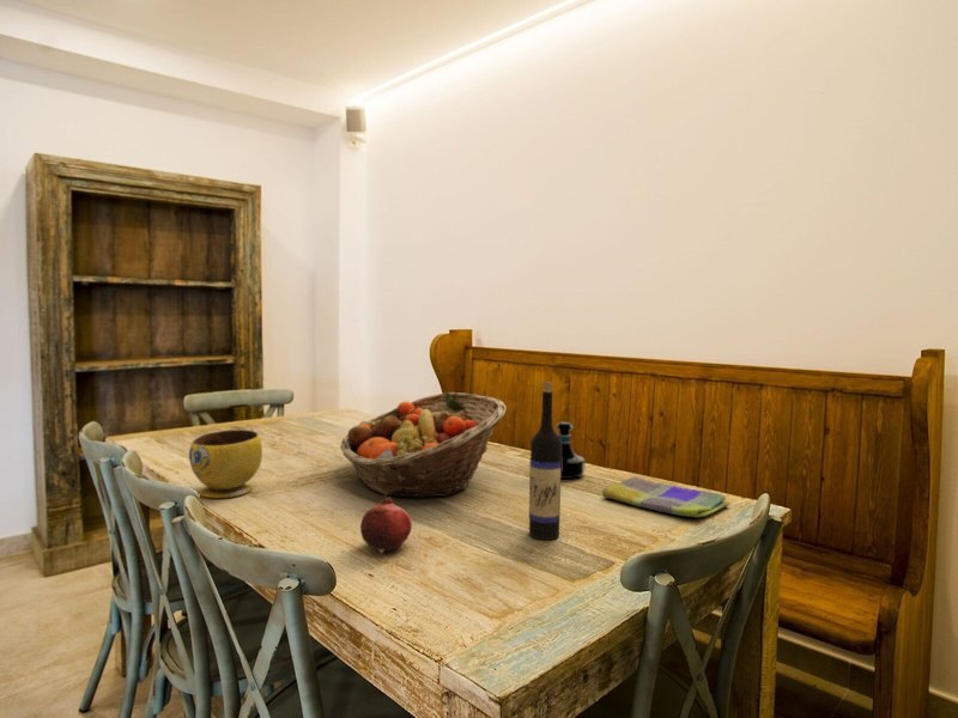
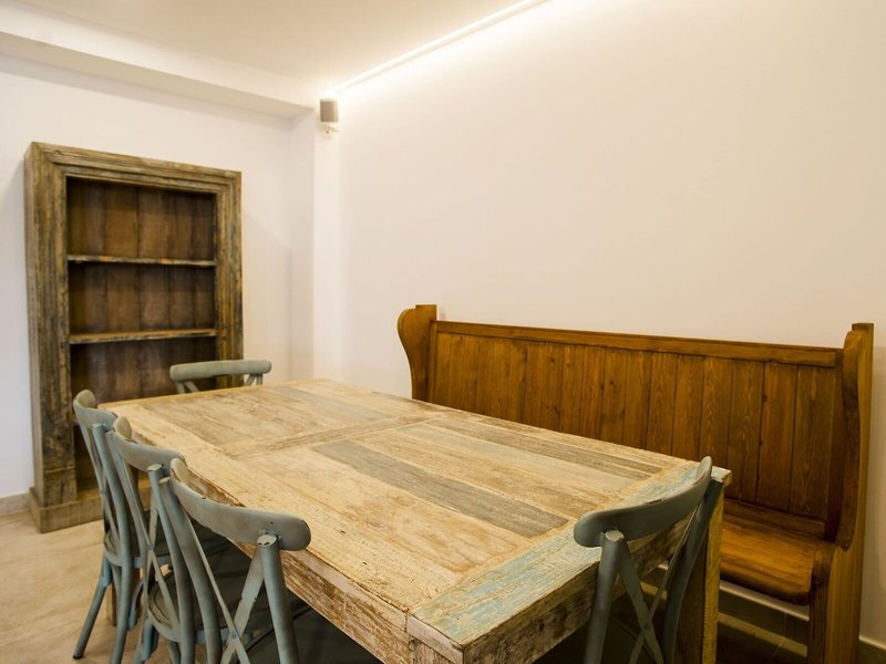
- fruit (386, 521)
- fruit basket (422, 438)
- wine bottle (546, 458)
- tequila bottle (564, 448)
- dish towel (662, 495)
- bowl (226, 463)
